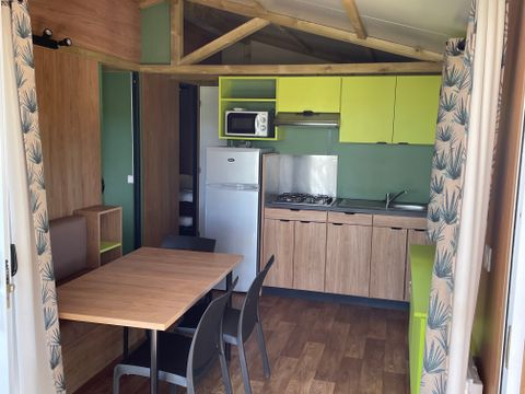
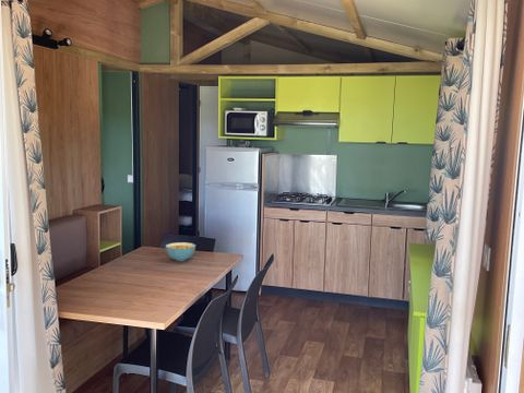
+ cereal bowl (180, 252)
